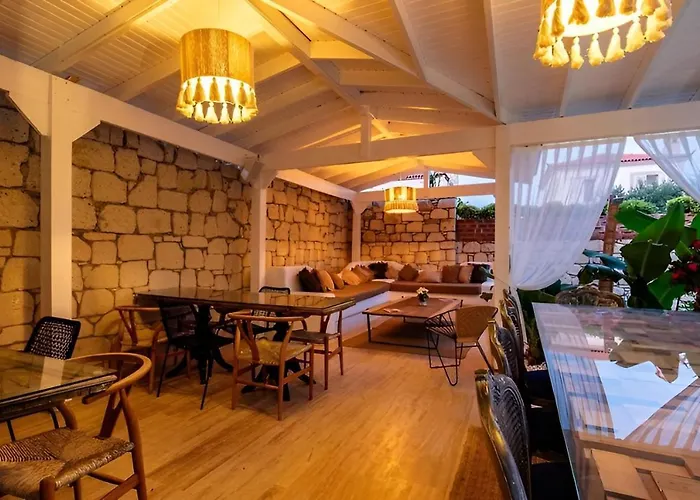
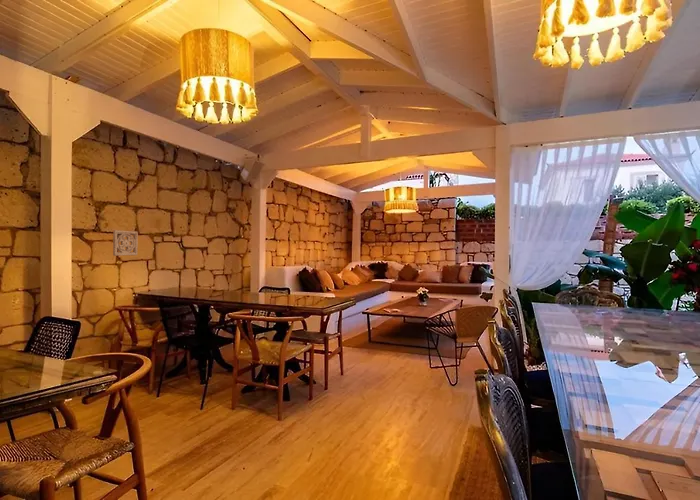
+ wall ornament (125, 243)
